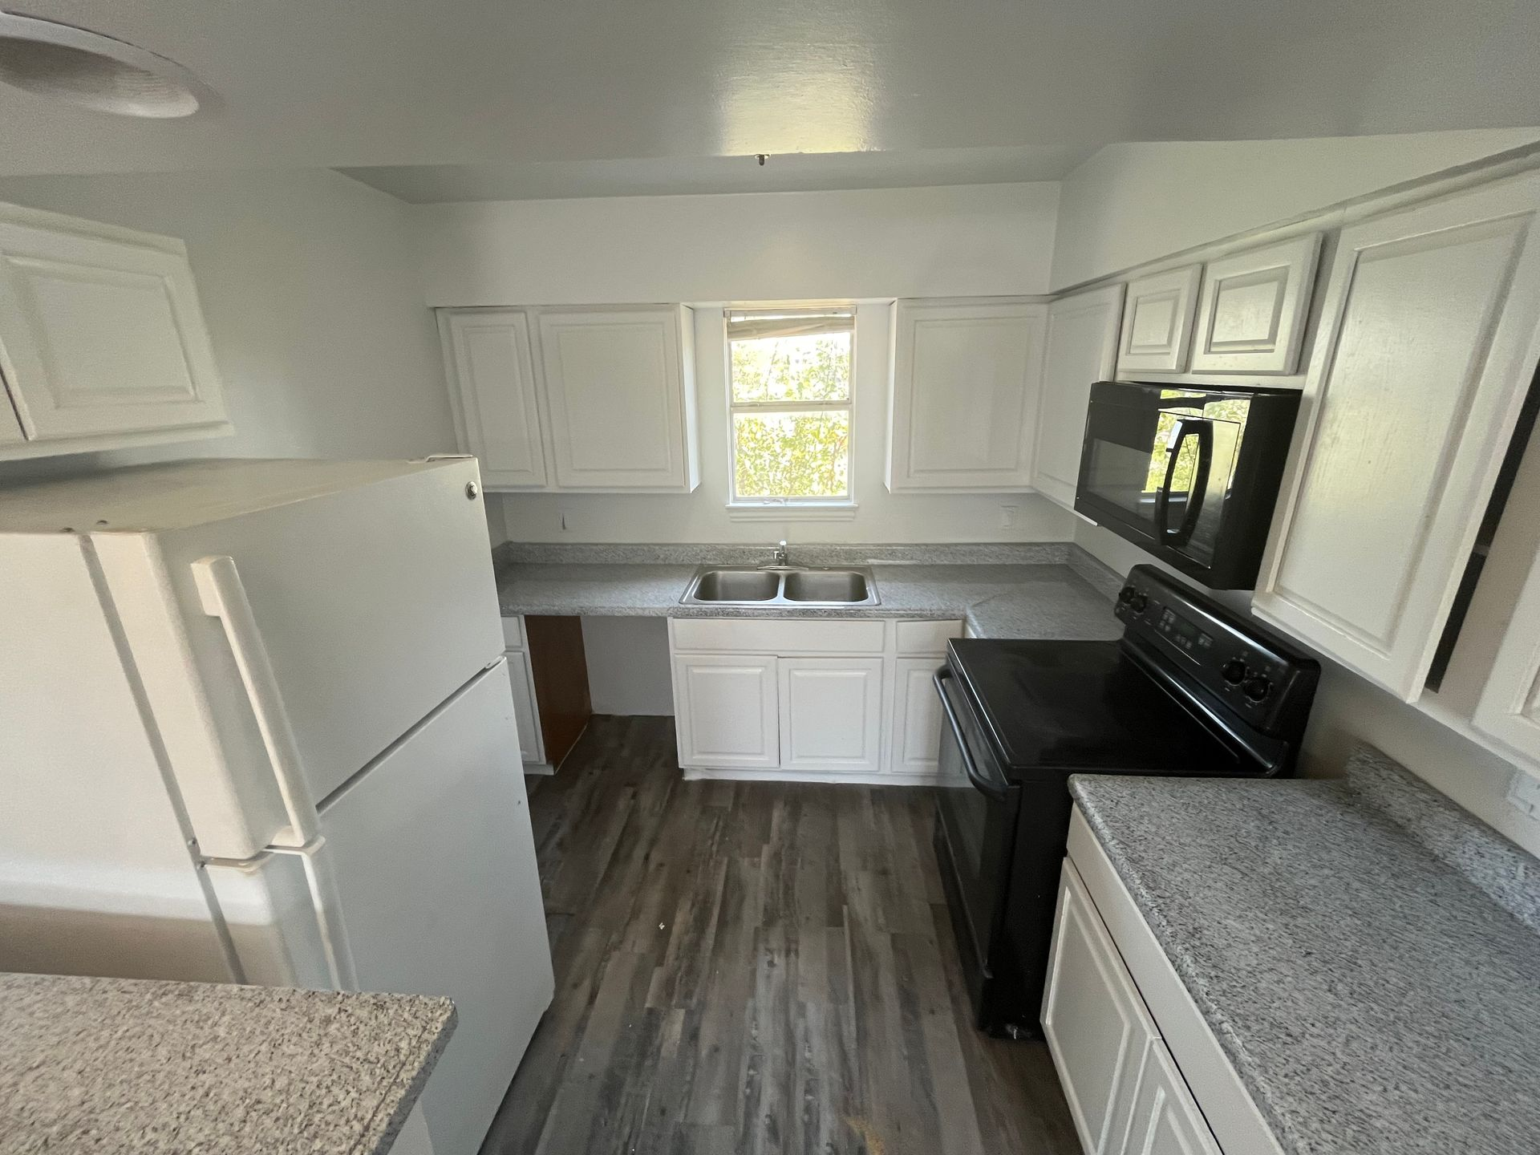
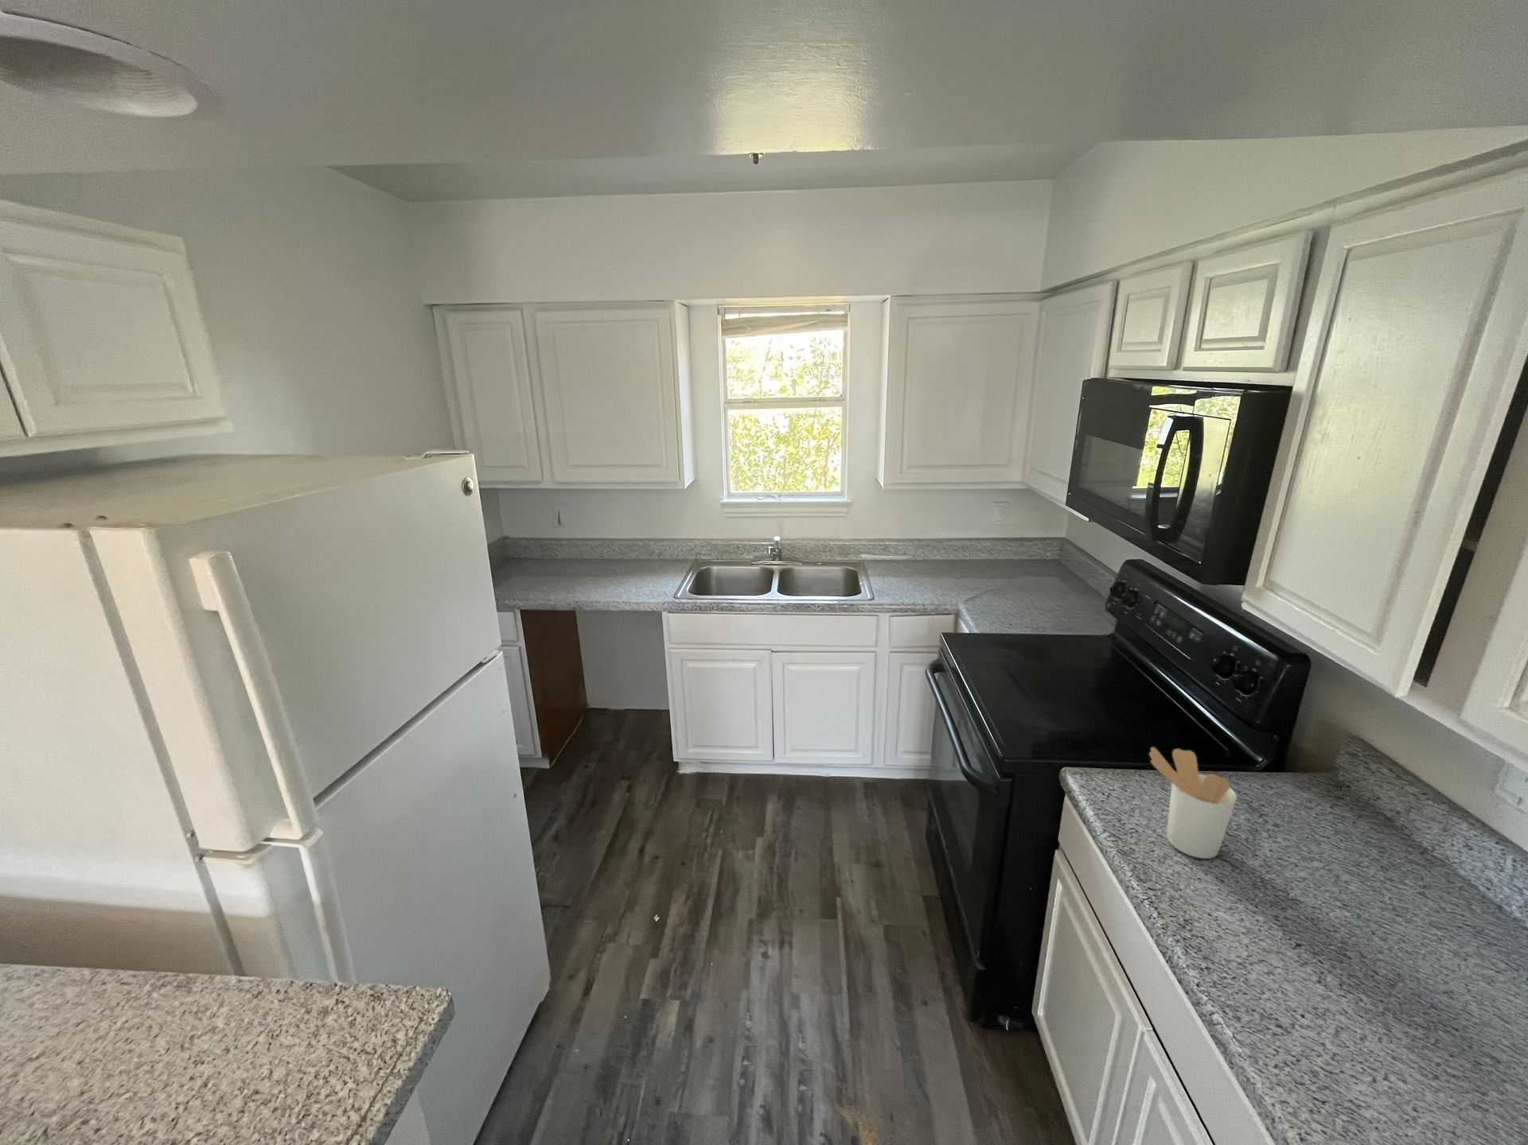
+ utensil holder (1184, 799)
